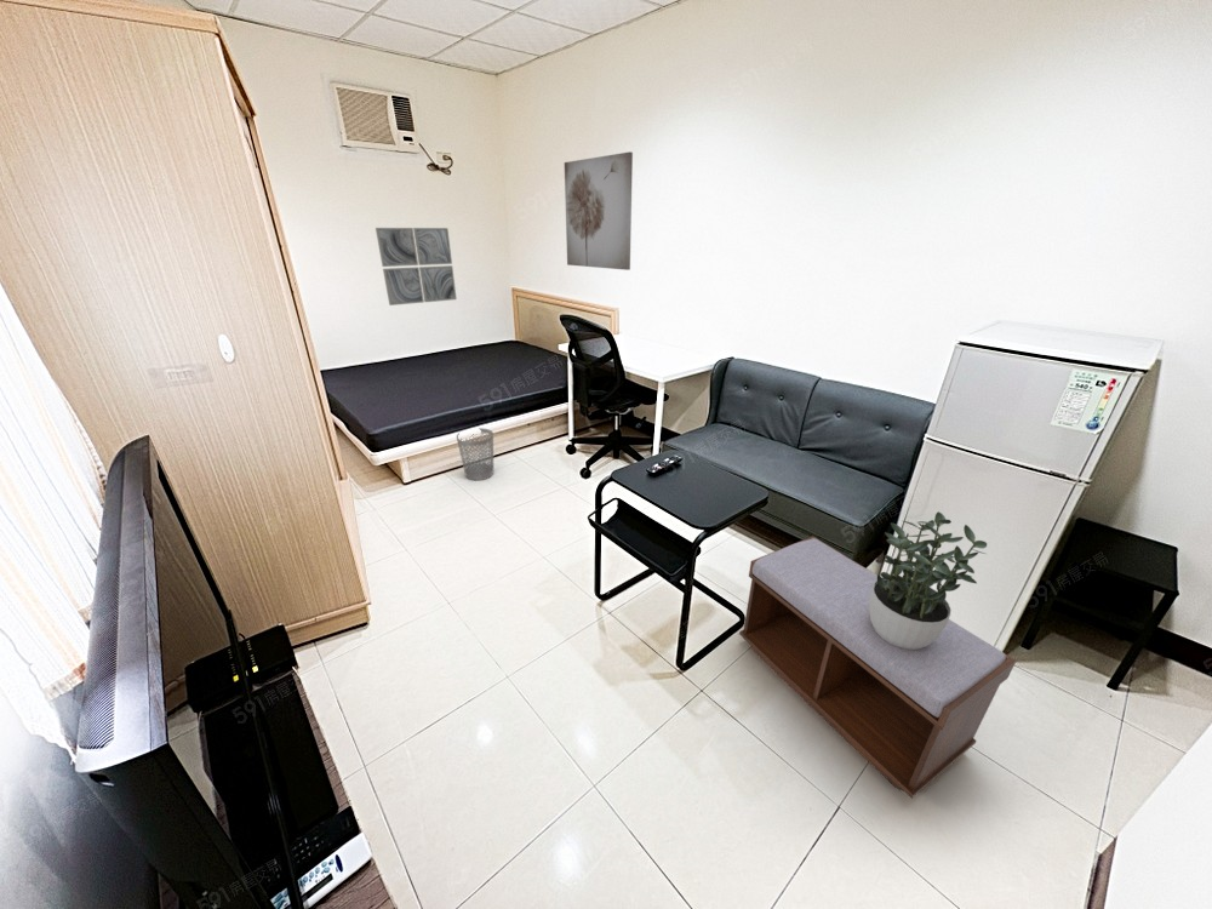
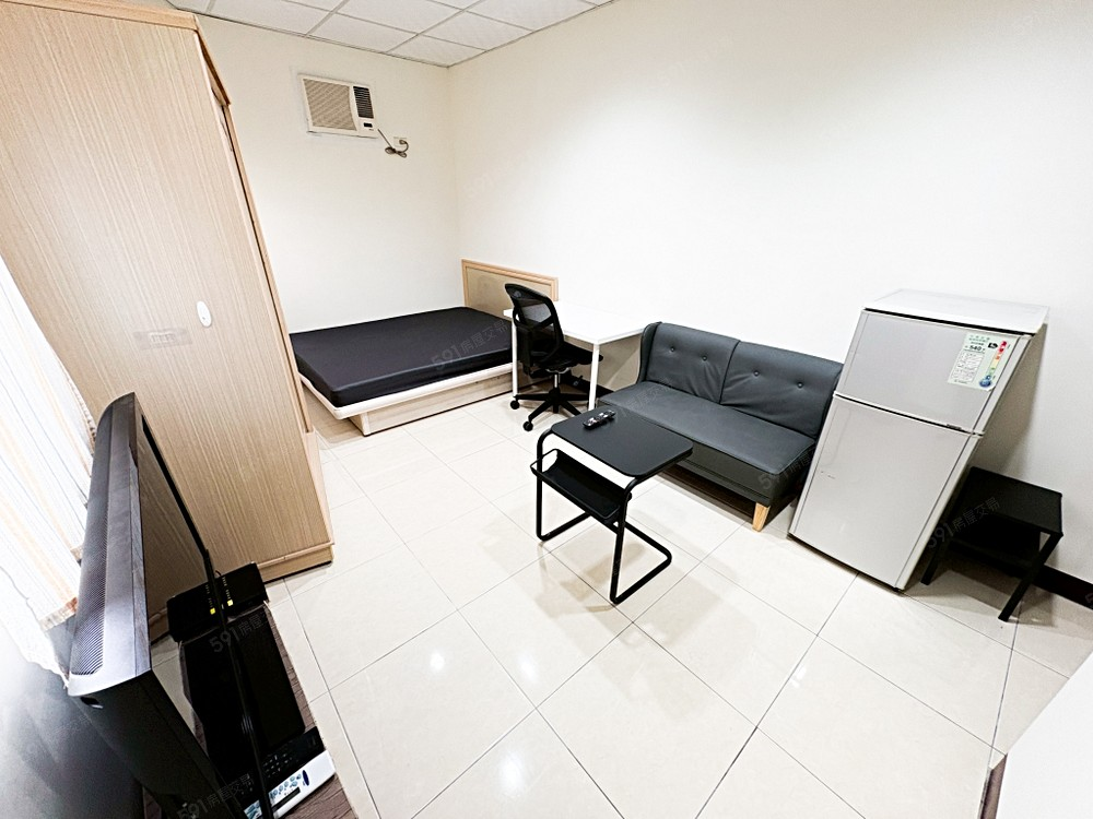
- wastebasket (478, 454)
- bench (852, 647)
- potted plant (922, 582)
- wall art (419, 267)
- wall art (596, 215)
